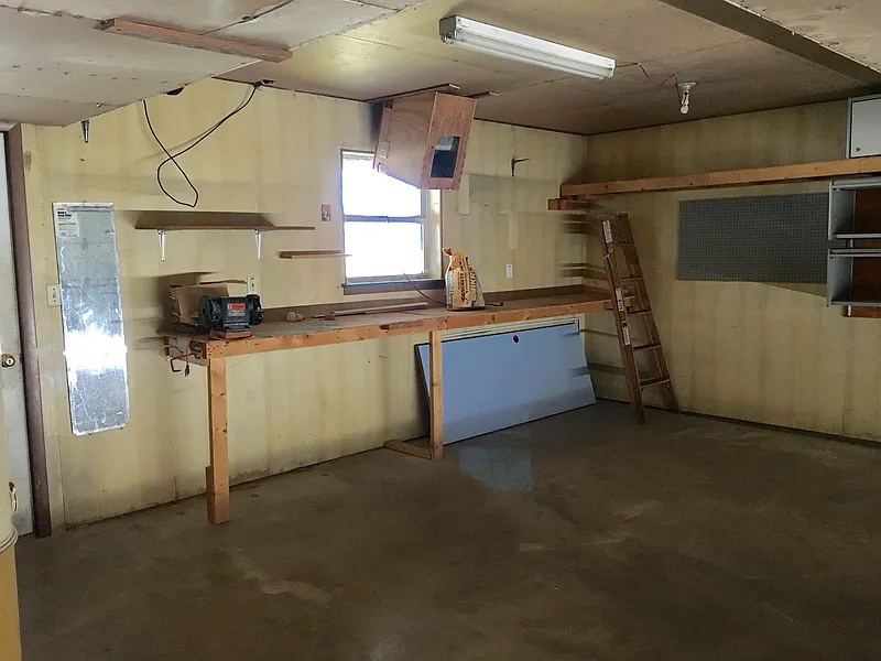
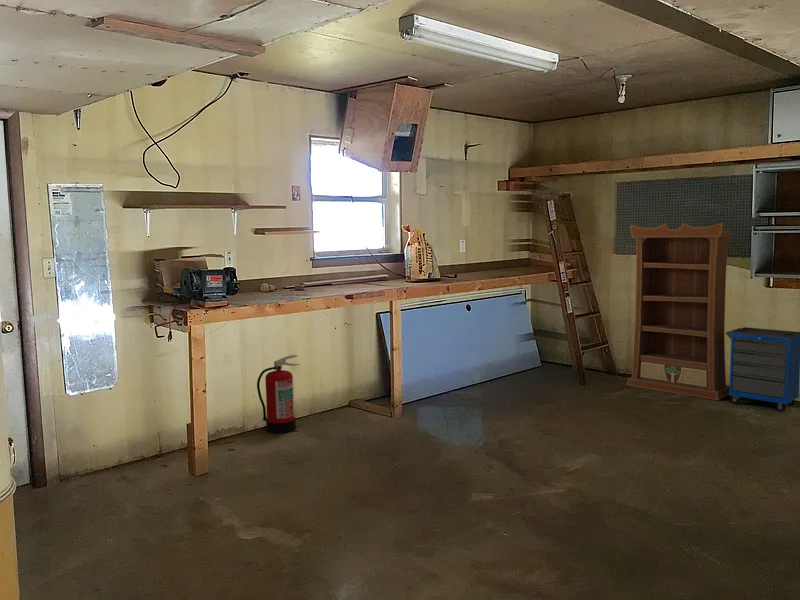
+ bookcase (679, 307)
+ fire extinguisher (280, 393)
+ cabinet (761, 368)
